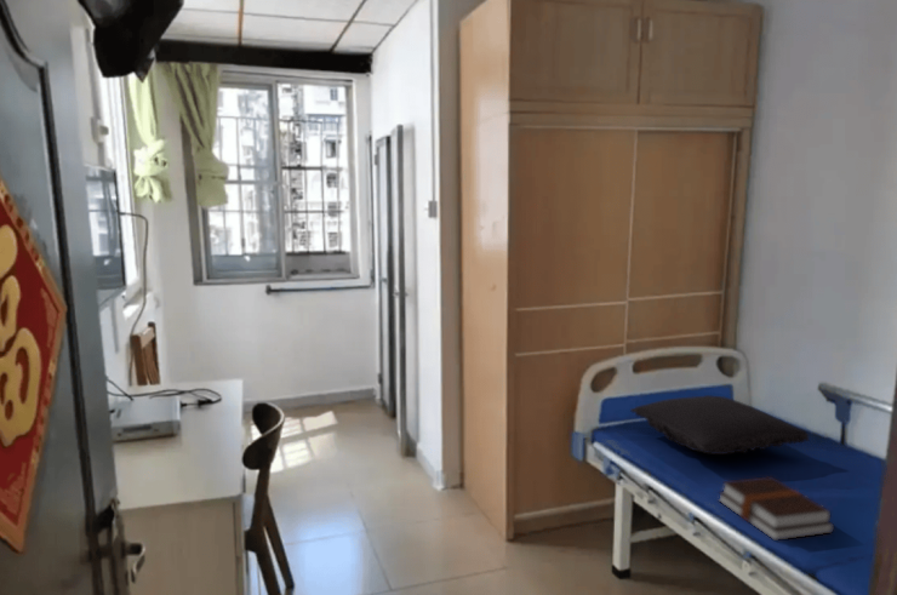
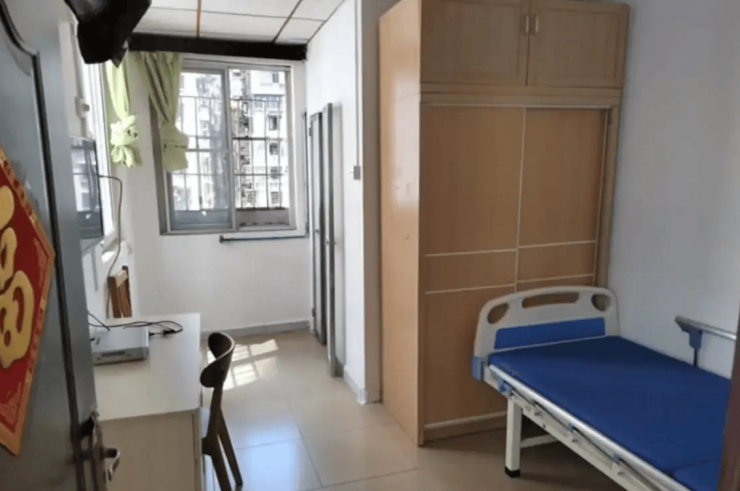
- hardback book (772, 505)
- pillow (714, 423)
